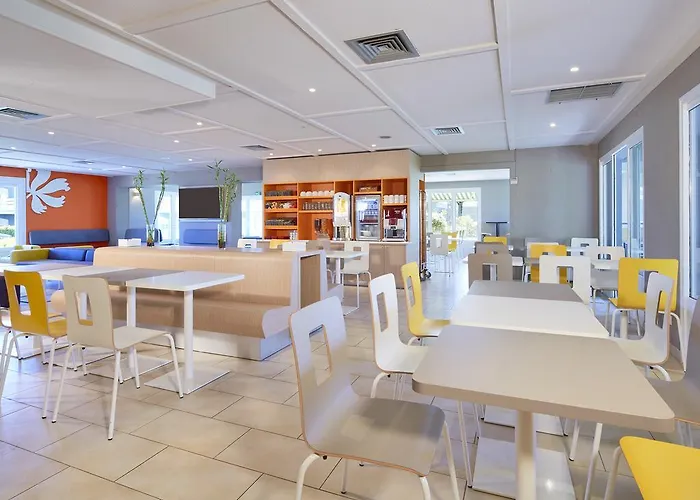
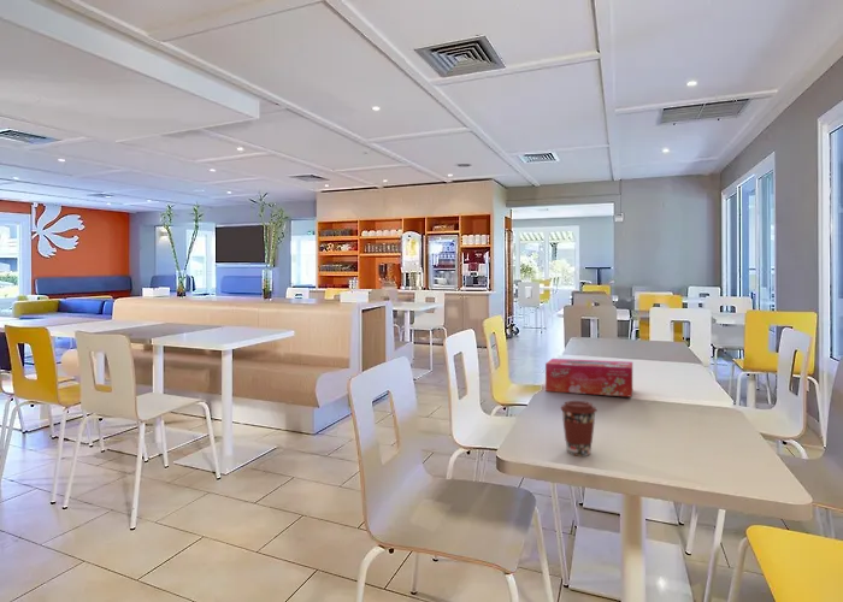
+ coffee cup (578, 427)
+ tissue box (589, 376)
